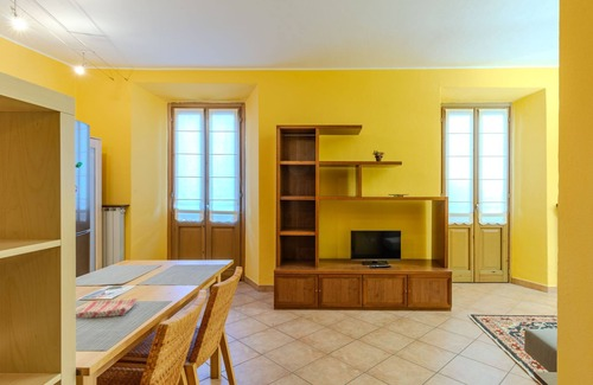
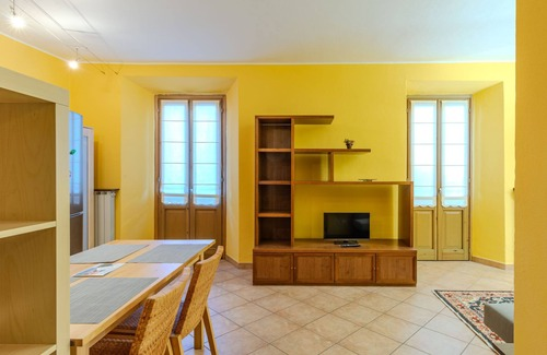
- dish towel (107, 306)
